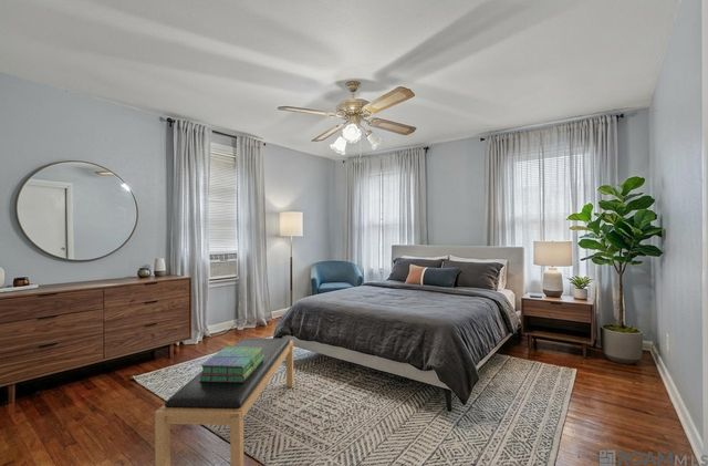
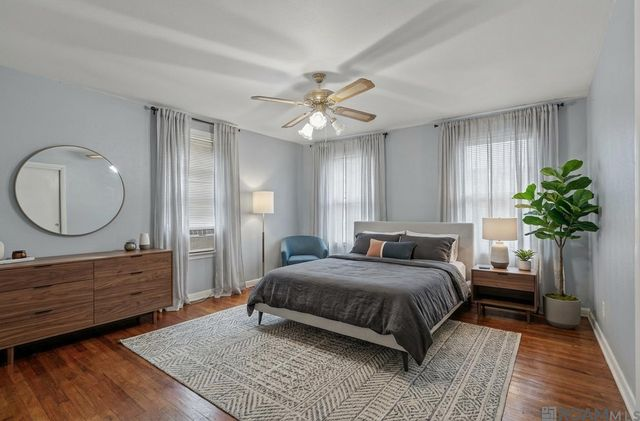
- stack of books (233, 362)
- bench (241, 391)
